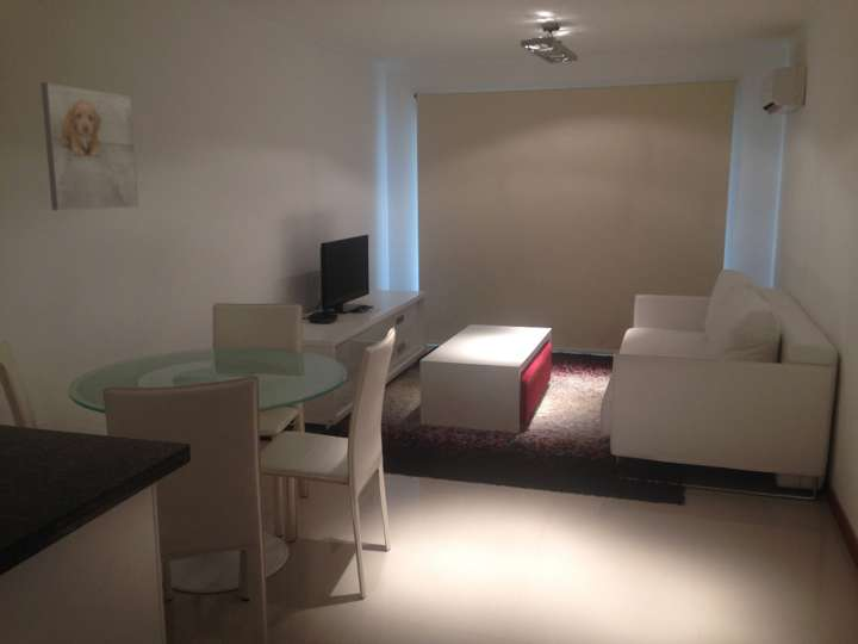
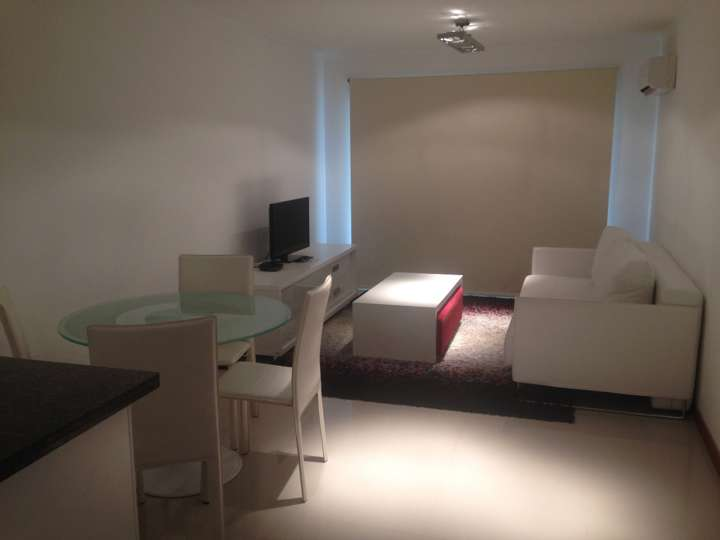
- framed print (93, 149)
